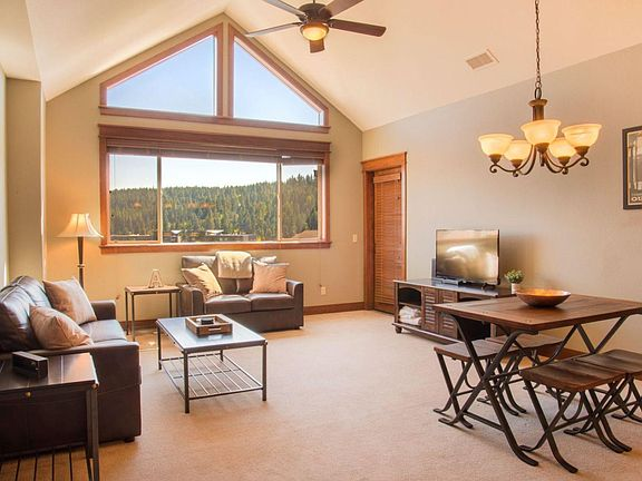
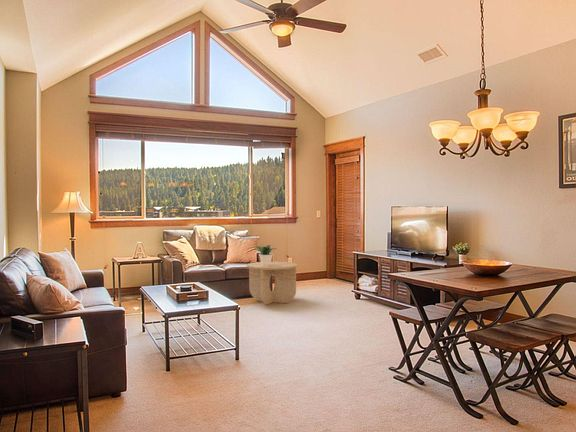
+ potted plant (264, 255)
+ side table (269, 282)
